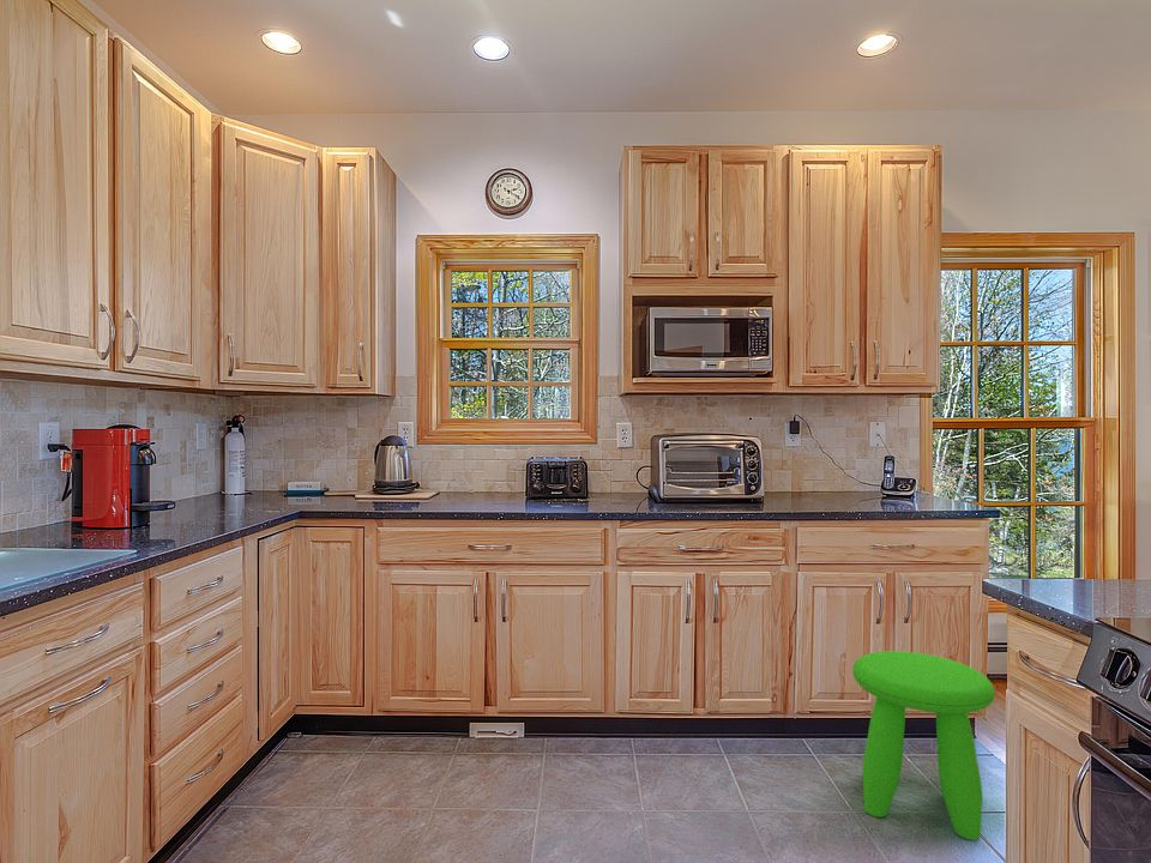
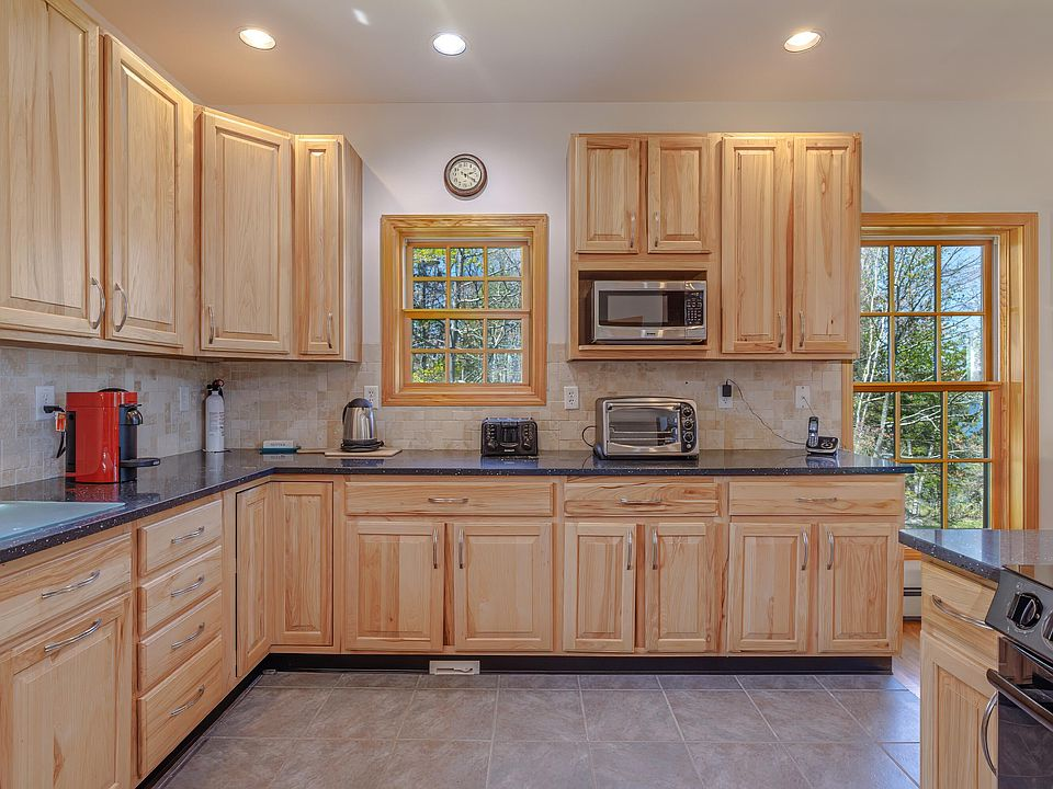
- stool (936, 735)
